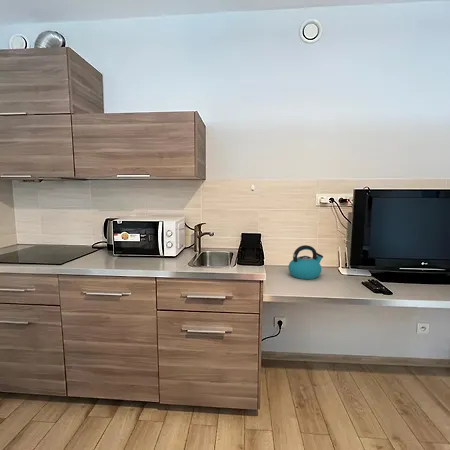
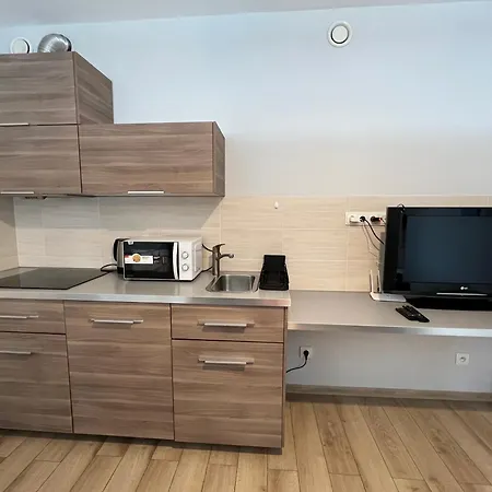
- kettle (306, 260)
